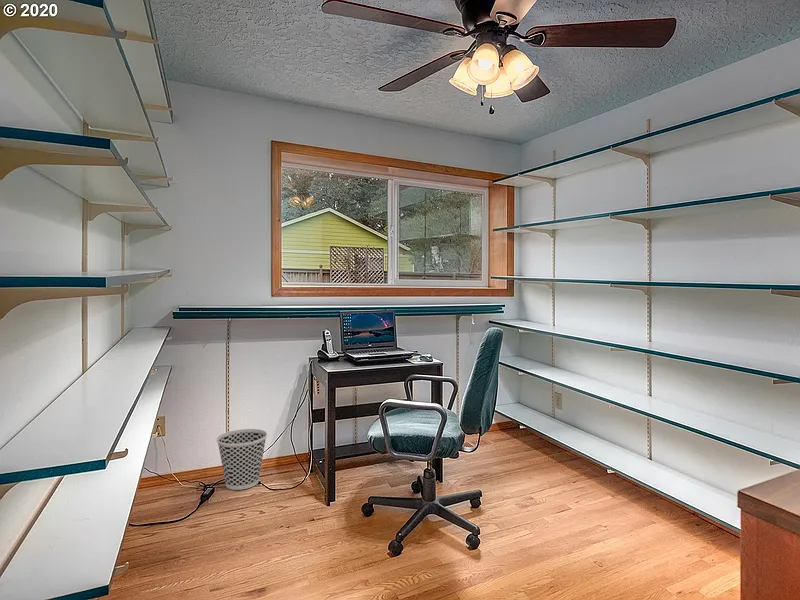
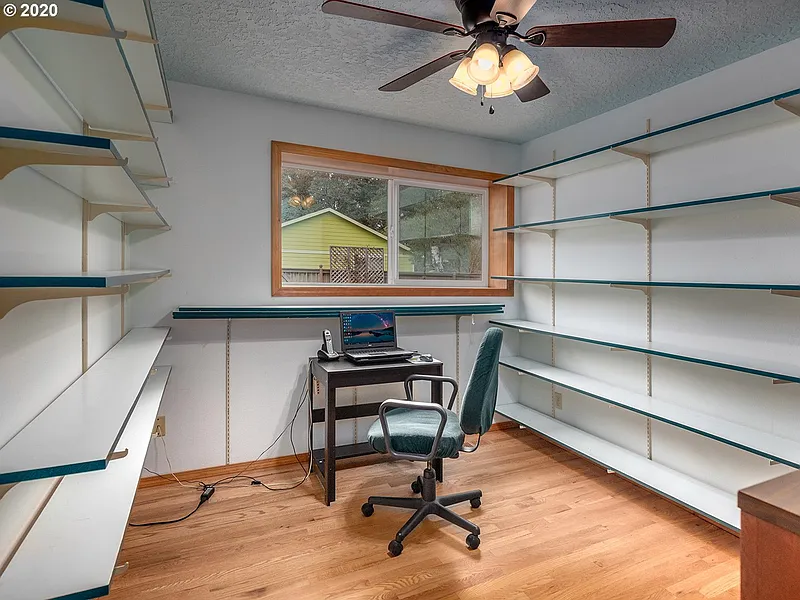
- wastebasket (242, 459)
